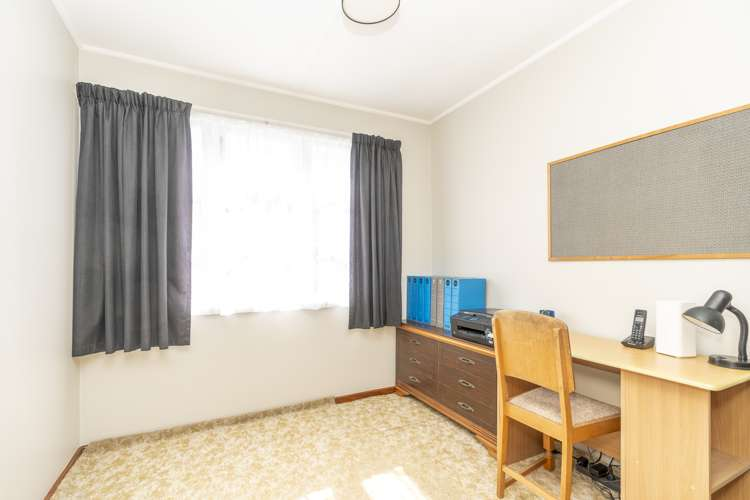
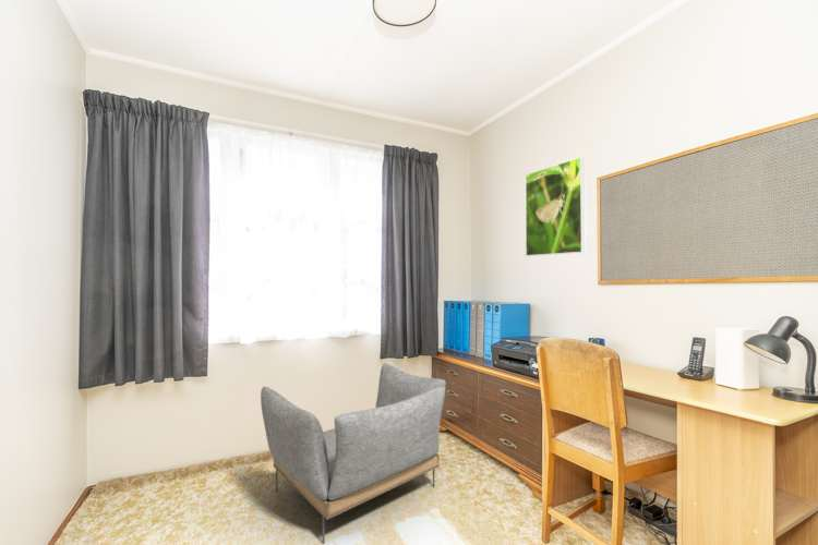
+ armchair (361, 438)
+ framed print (552, 210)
